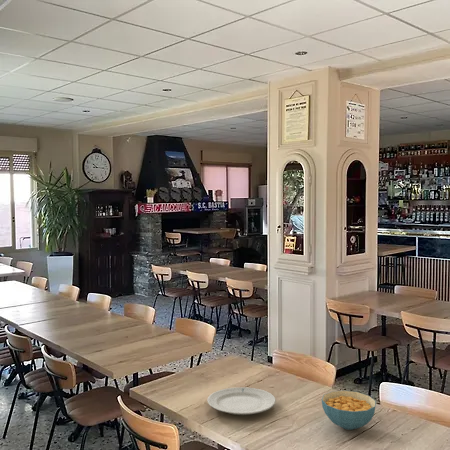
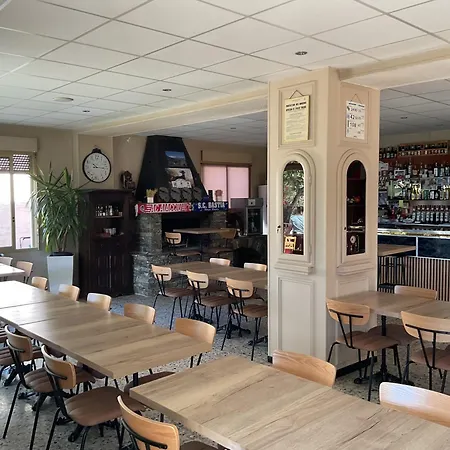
- cereal bowl (348, 413)
- chinaware (241, 402)
